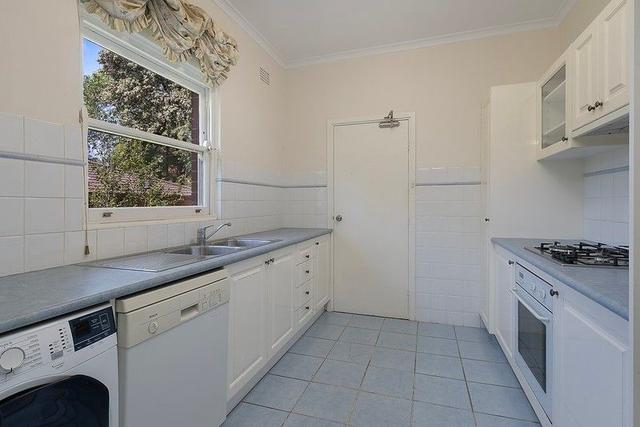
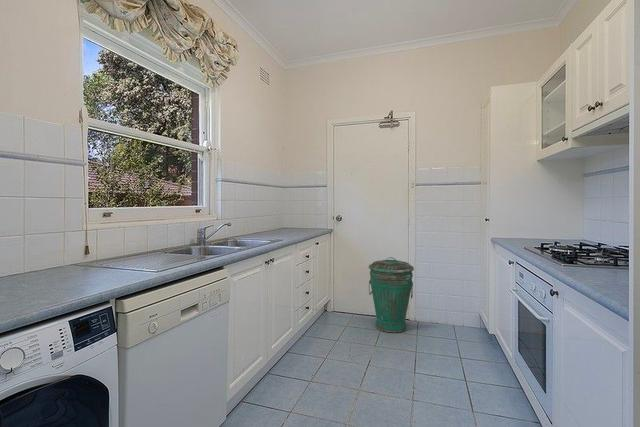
+ trash can (390, 292)
